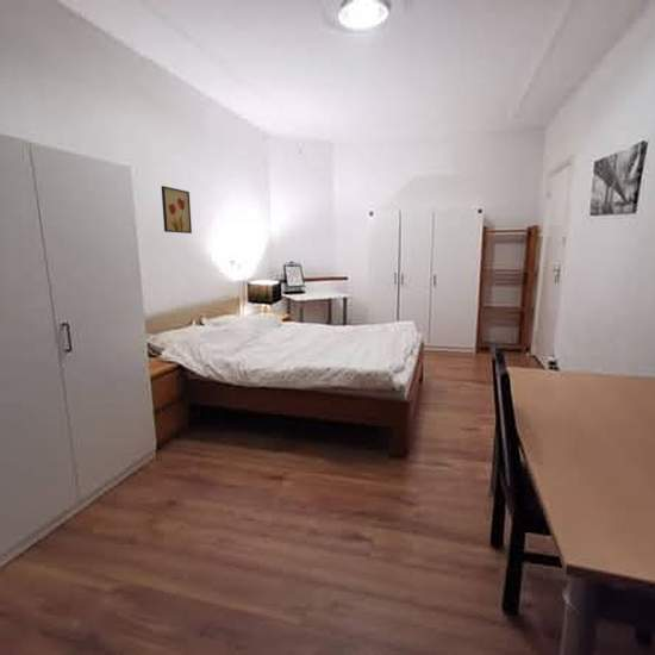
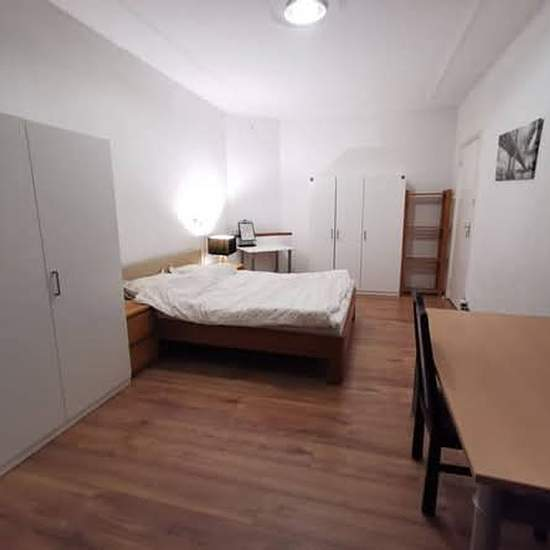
- wall art (176, 211)
